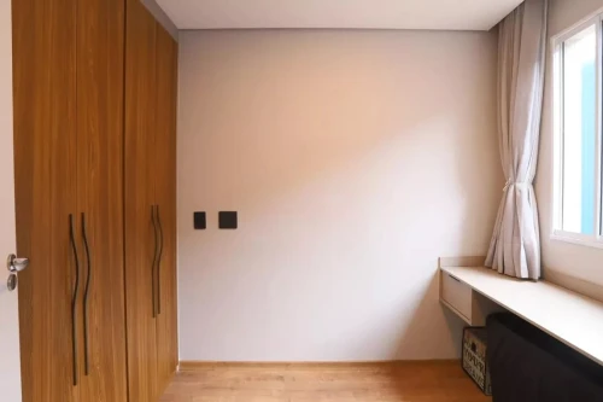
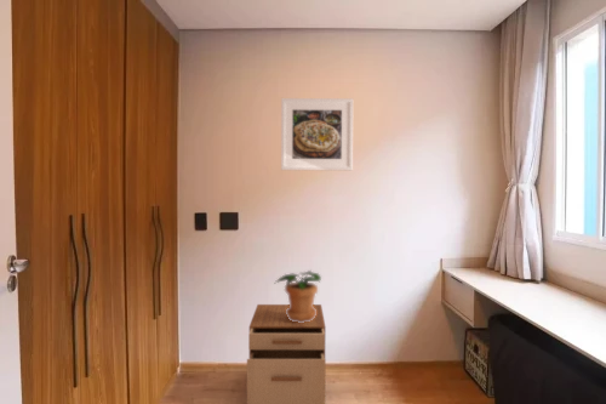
+ potted plant (297, 292)
+ filing cabinet (287, 357)
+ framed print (316, 133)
